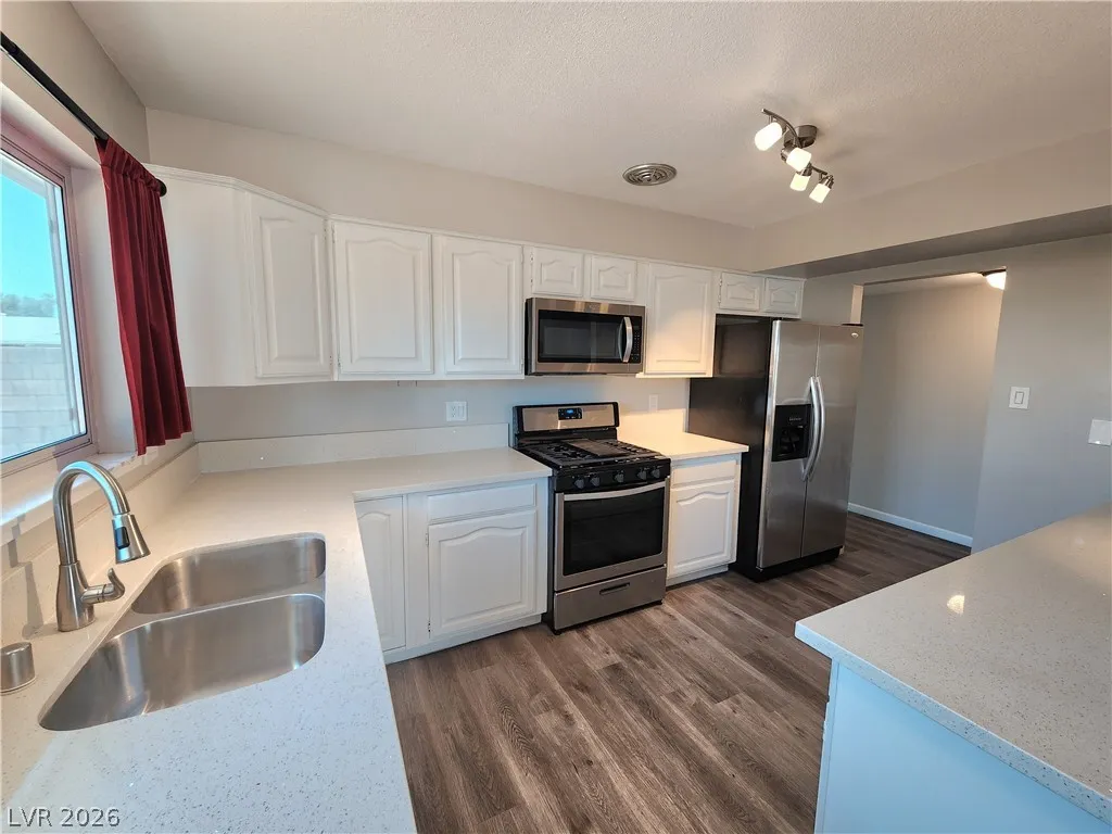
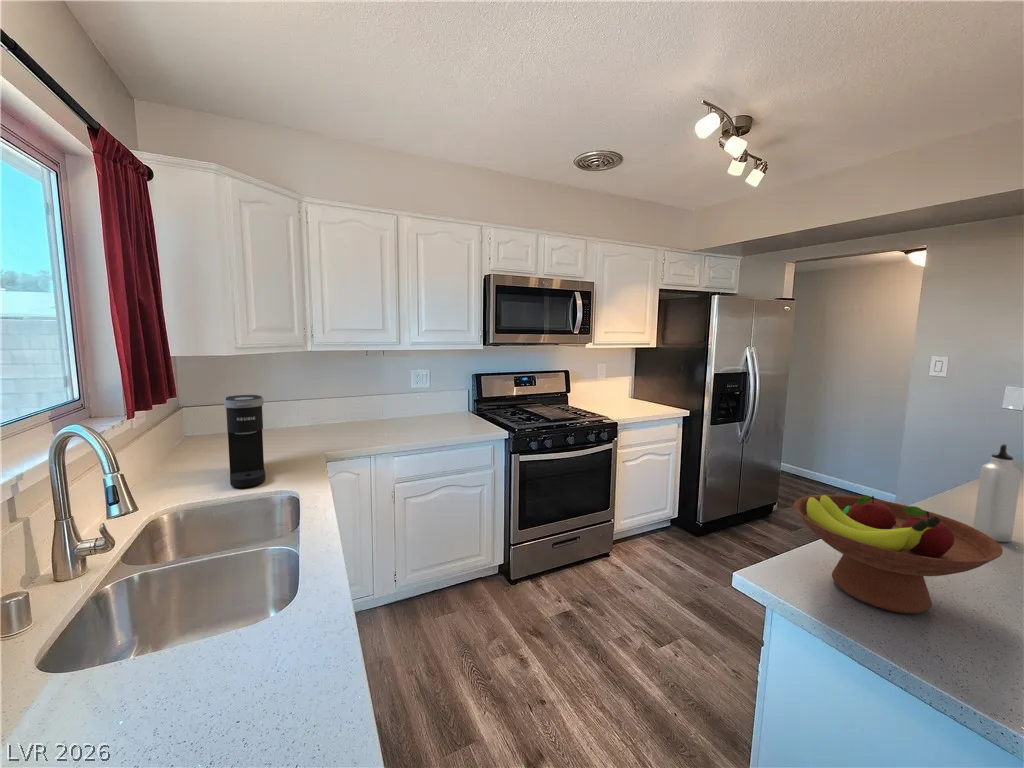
+ water bottle (997, 491)
+ fruit bowl (883, 543)
+ coffee maker (245, 436)
